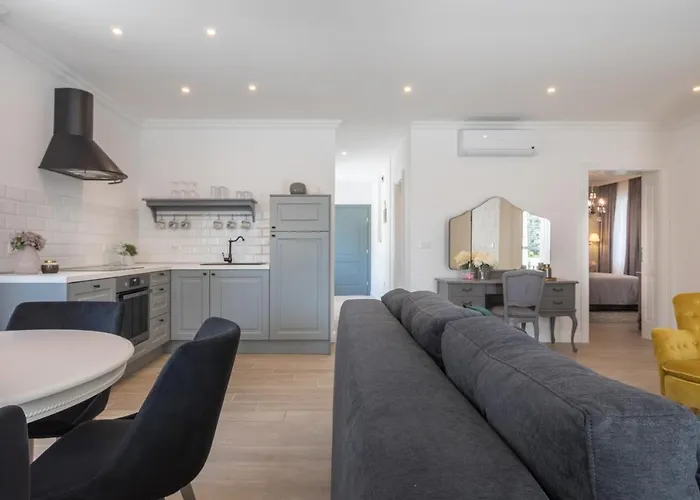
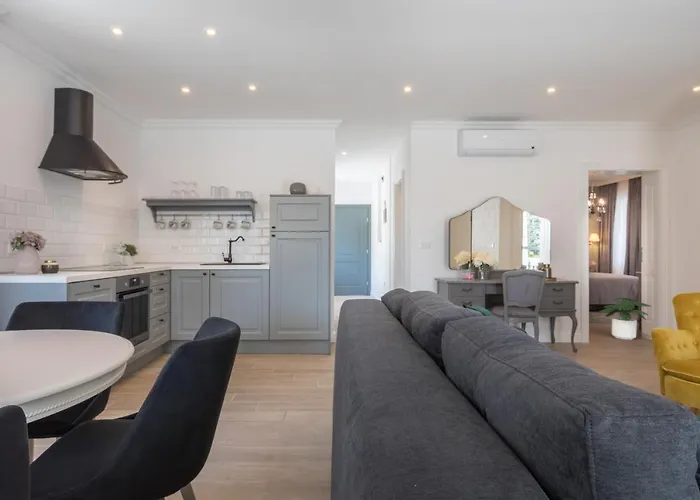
+ potted plant (624, 318)
